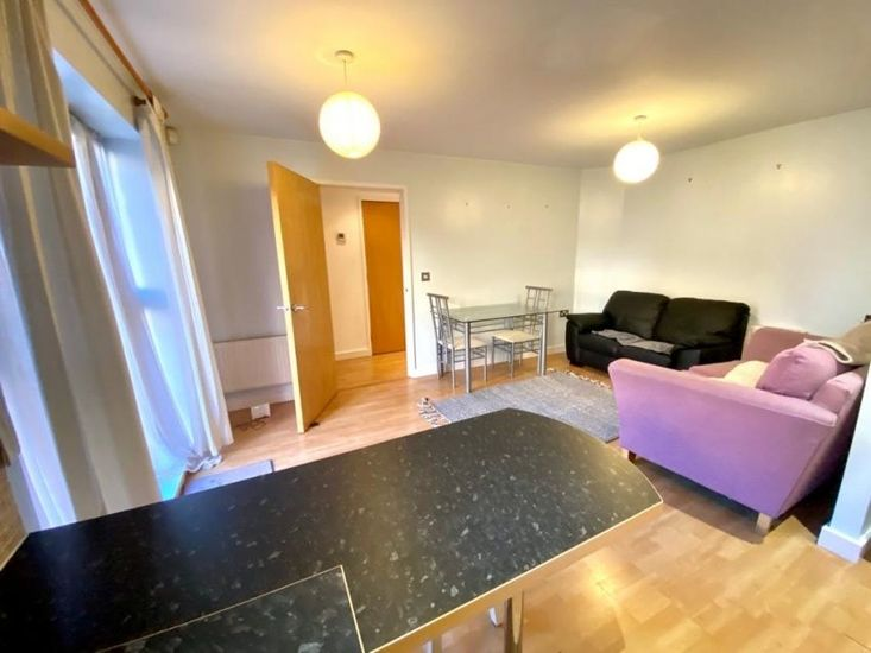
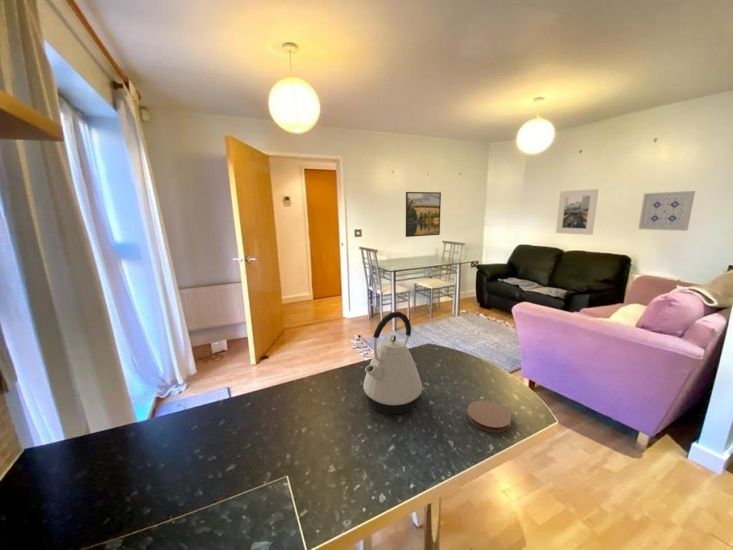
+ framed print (575, 212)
+ wall art (664, 211)
+ kettle (391, 358)
+ coaster (488, 415)
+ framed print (423, 214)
